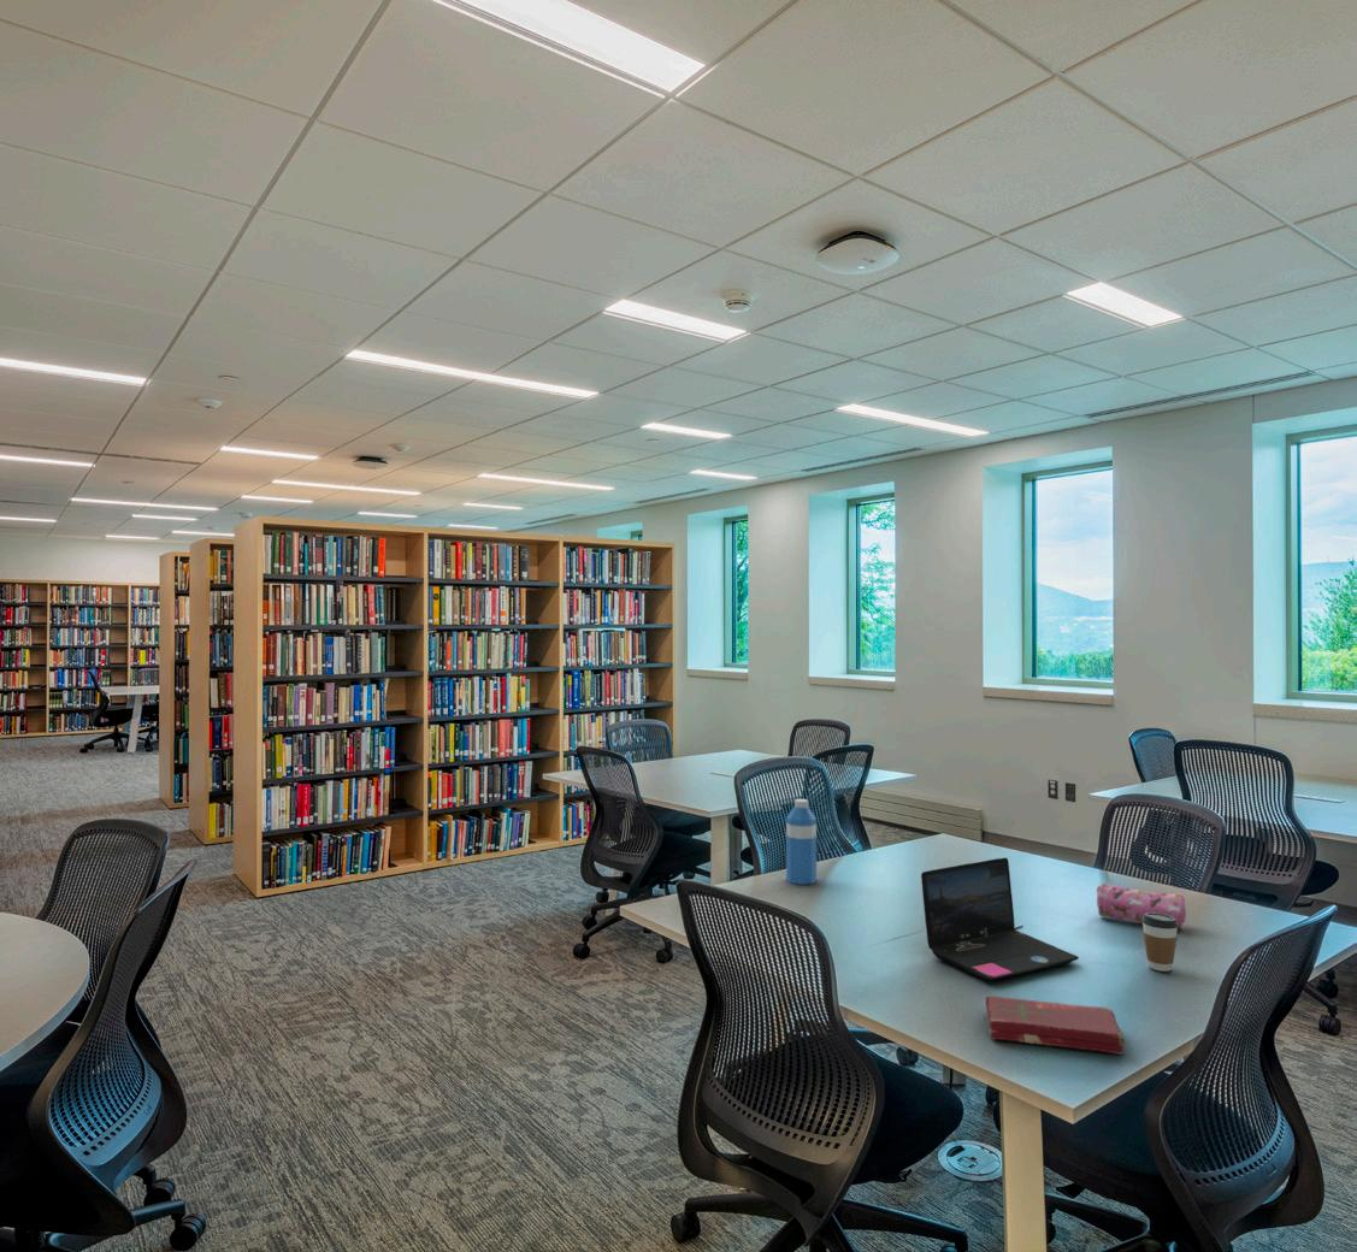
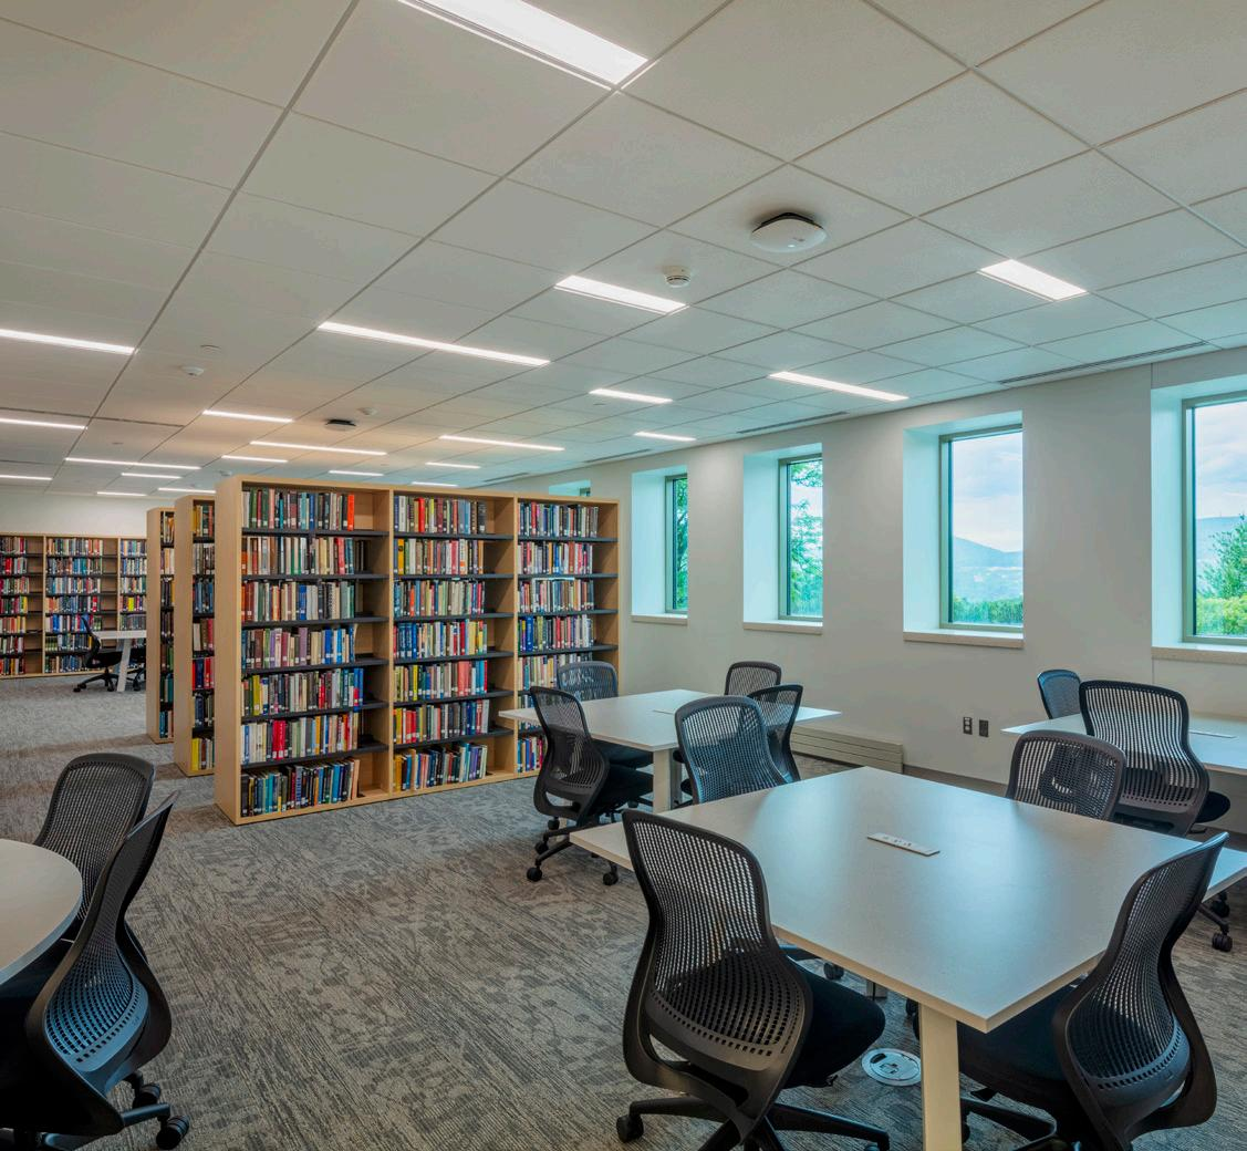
- coffee cup (1160, 941)
- laptop (998, 916)
- pencil case (1139, 904)
- book (1052, 1023)
- water bottle (801, 840)
